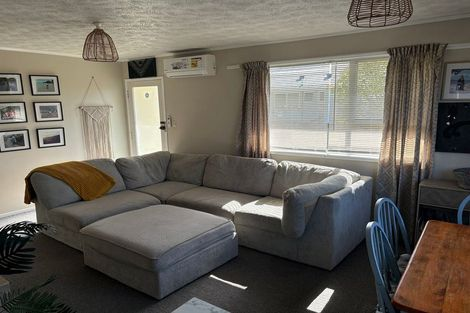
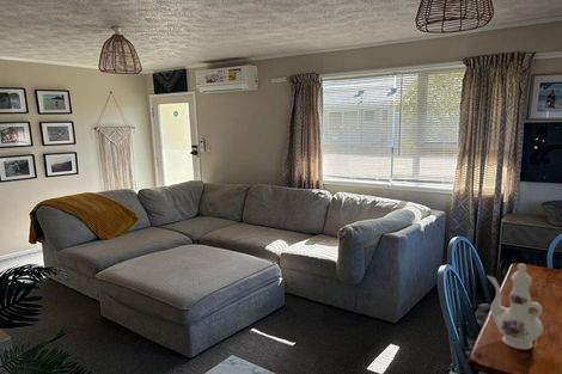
+ chinaware (513, 301)
